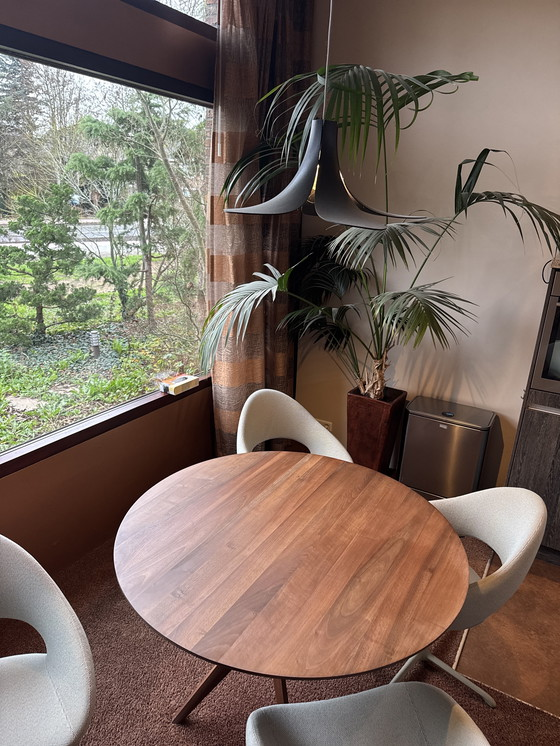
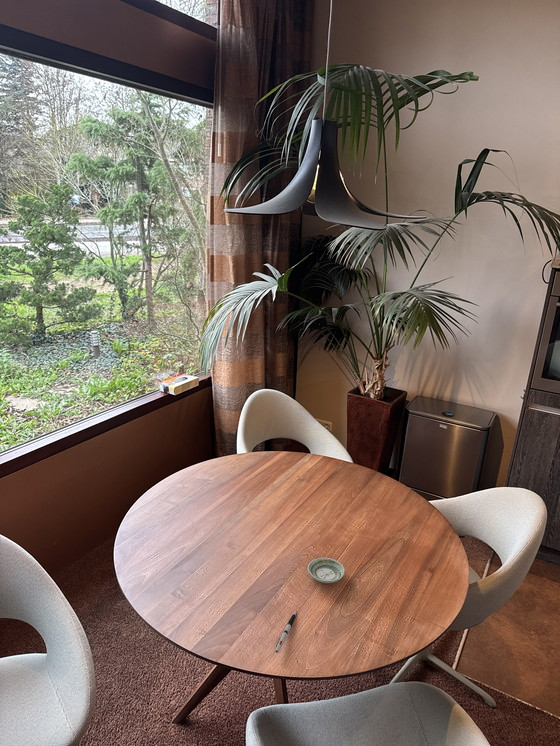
+ pen (286, 629)
+ saucer (325, 572)
